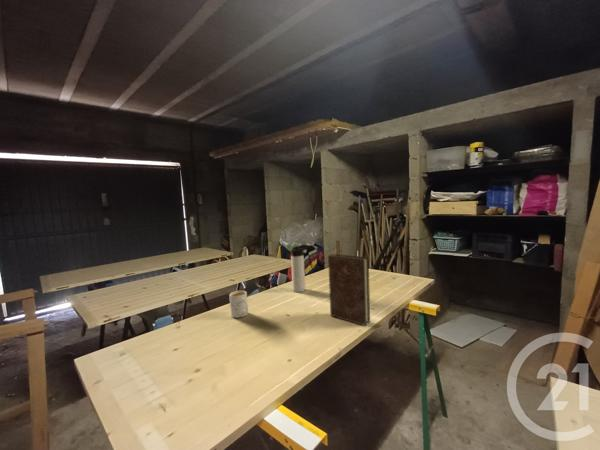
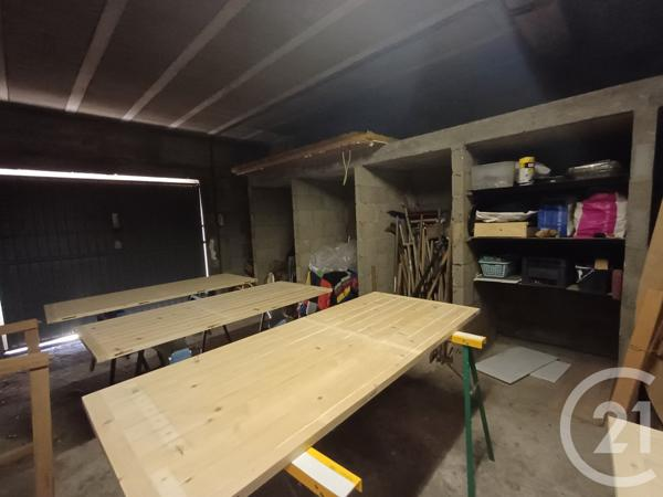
- book (348, 287)
- thermos bottle (300, 268)
- mug (240, 304)
